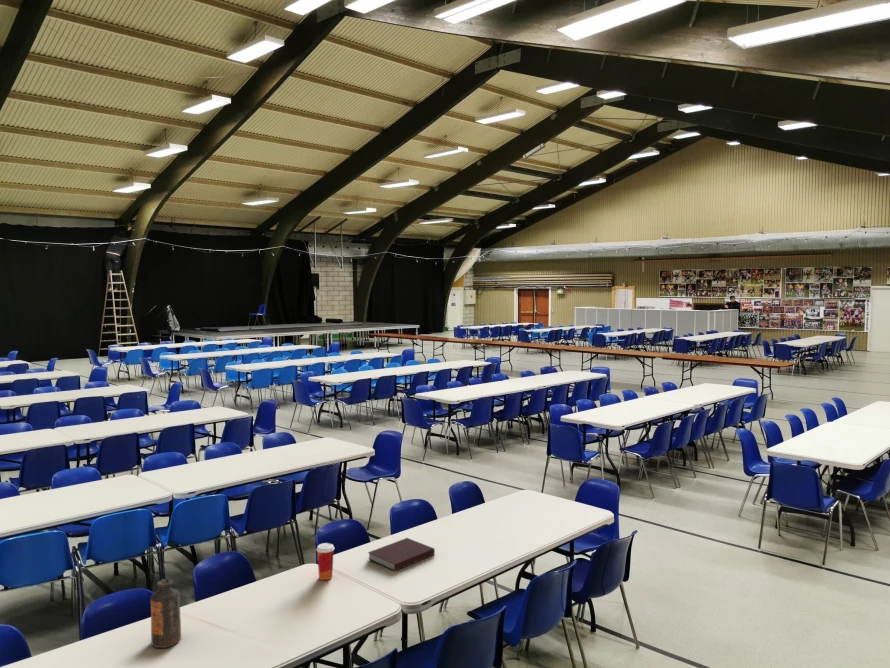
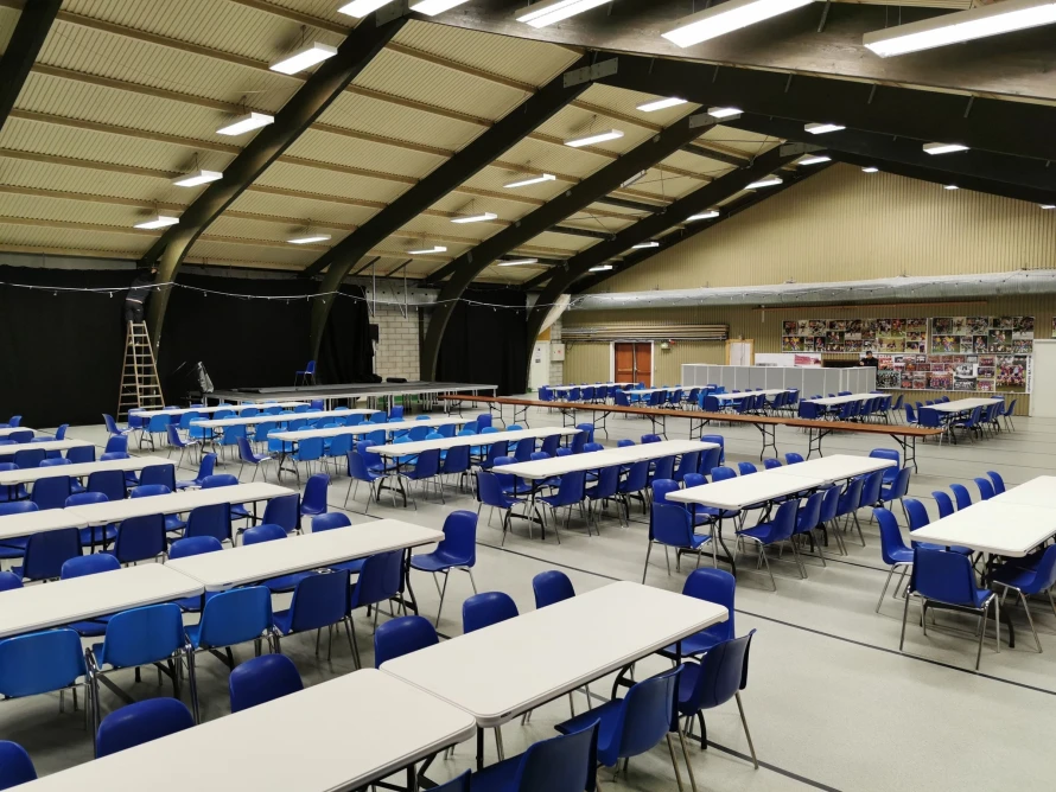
- notebook (401, 553)
- bottle (165, 611)
- paper cup (325, 561)
